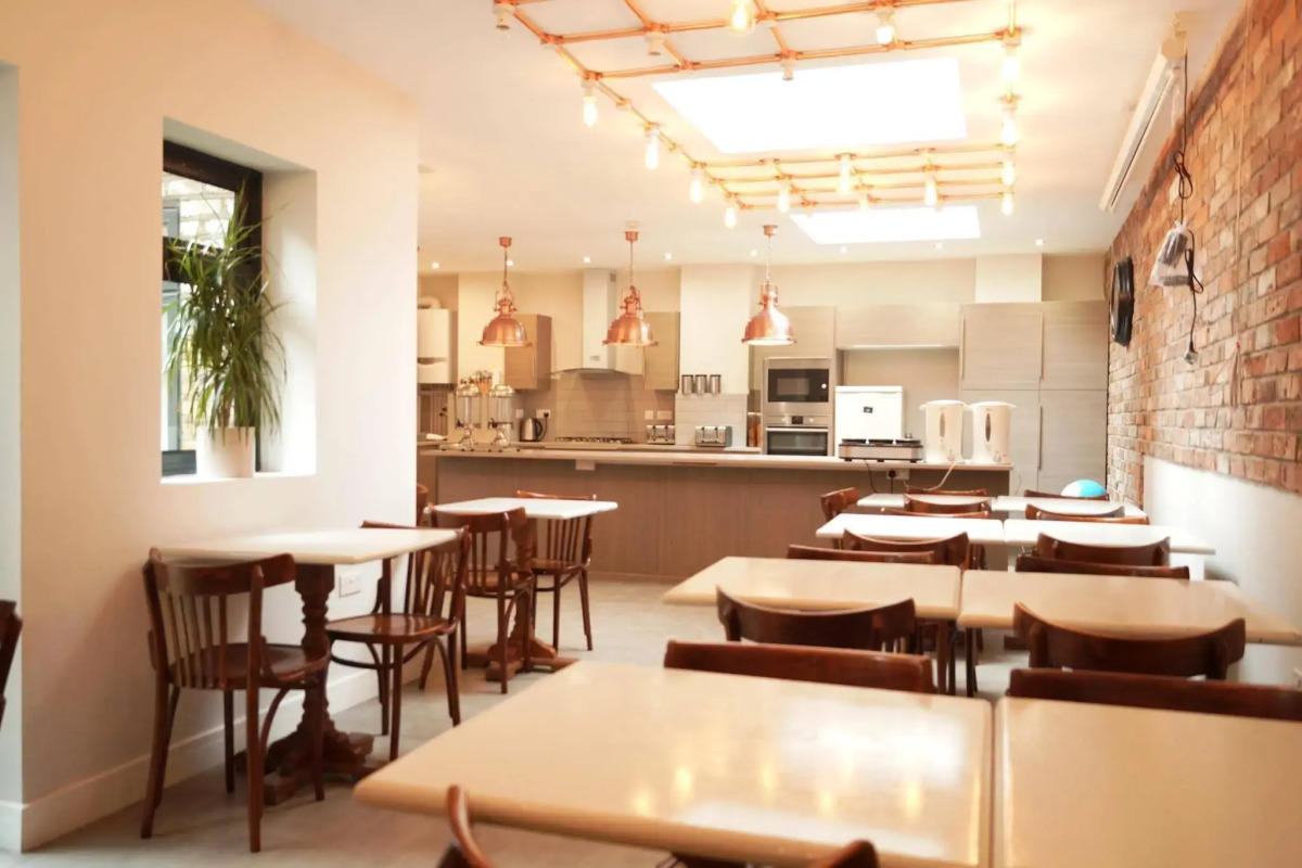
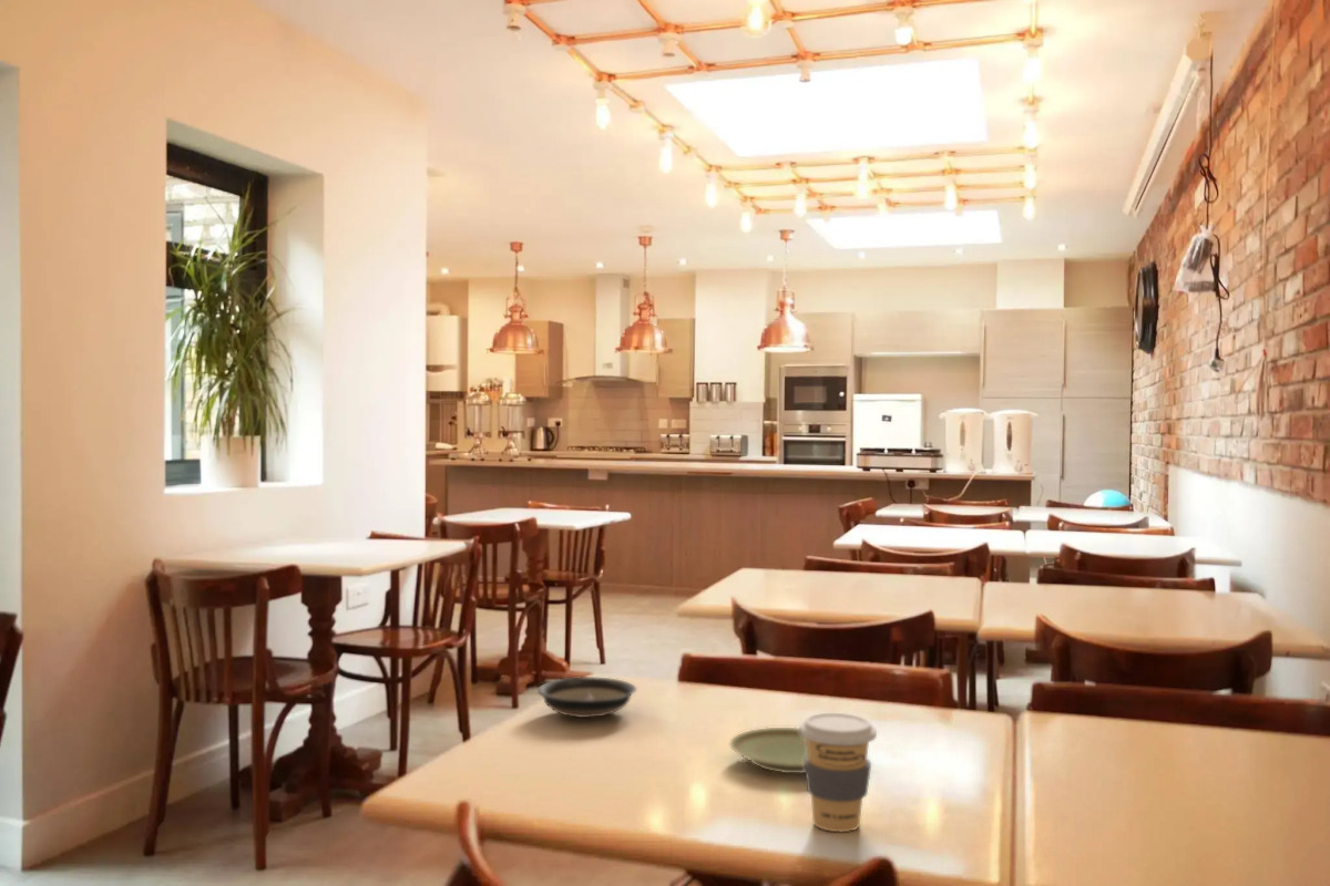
+ saucer (586, 700)
+ plate (790, 752)
+ coffee cup (837, 772)
